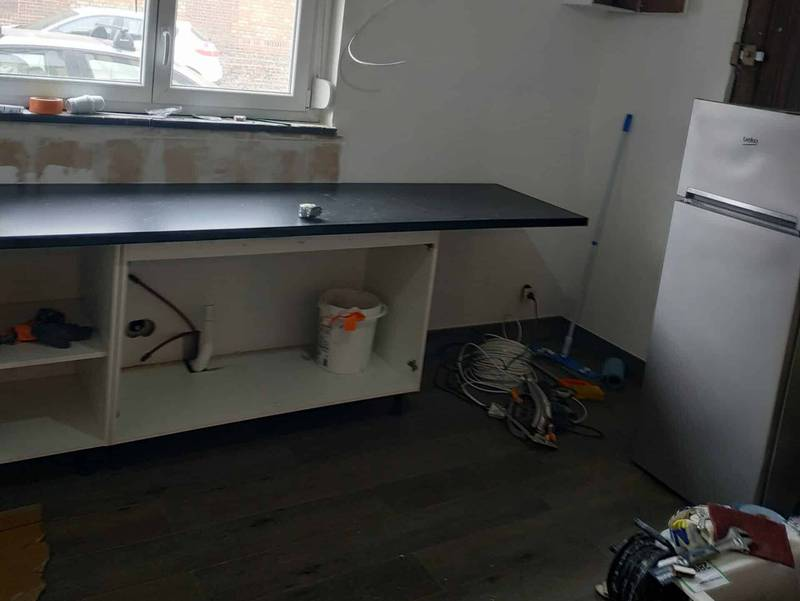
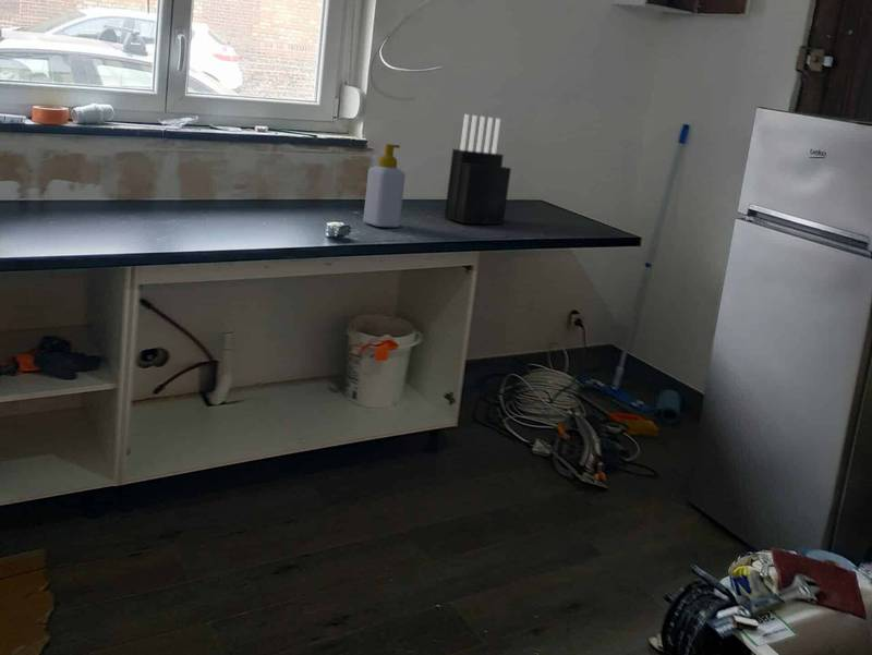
+ soap bottle (385, 185)
+ knife block (482, 170)
